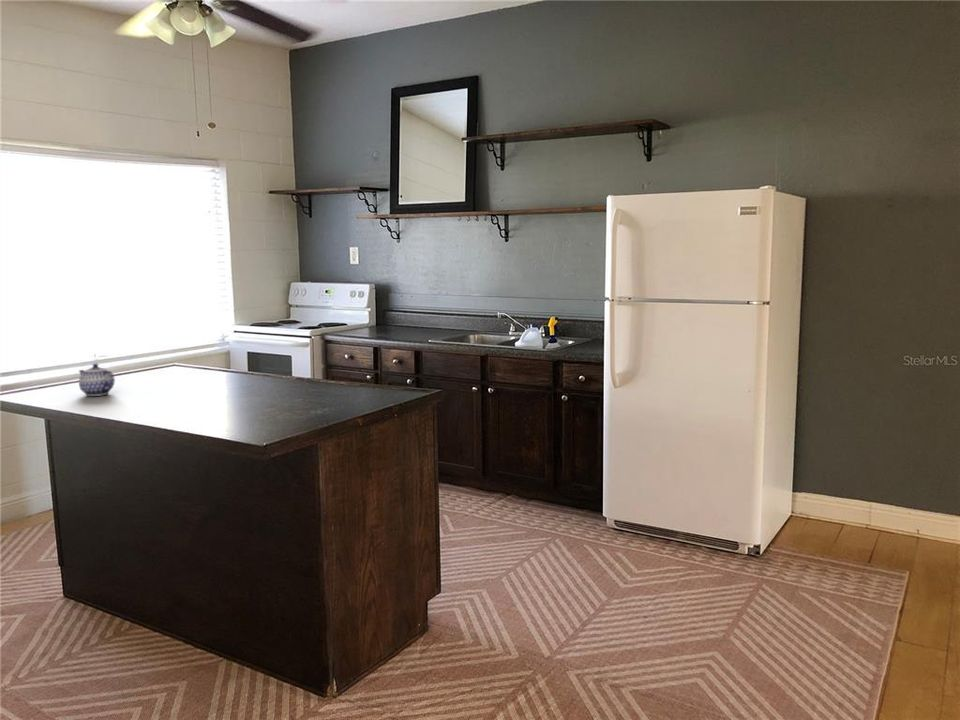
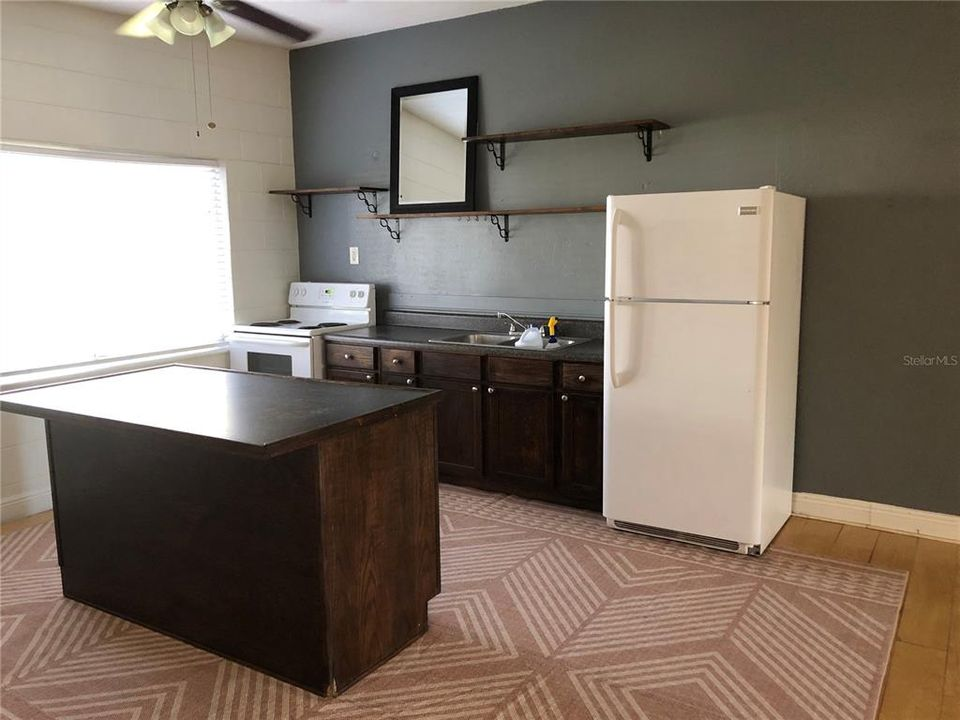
- teapot (96, 379)
